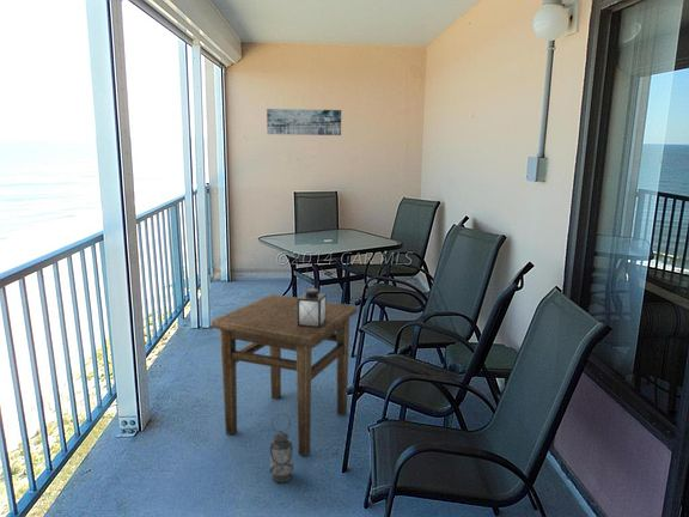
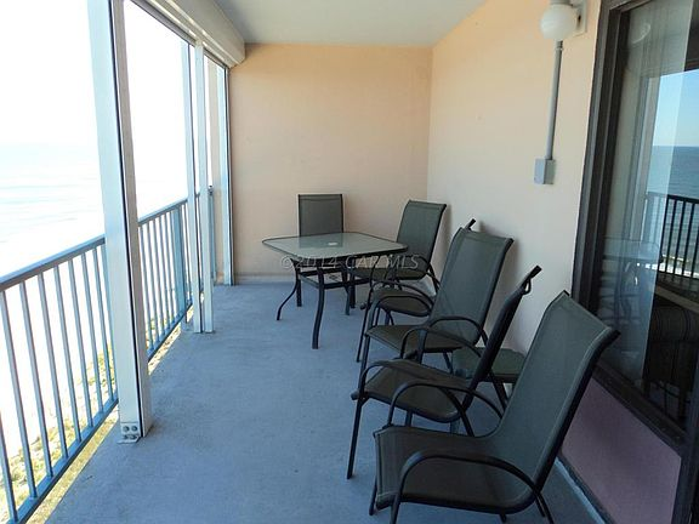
- wall art (304, 122)
- lantern (281, 445)
- side table (288, 369)
- lantern (311, 293)
